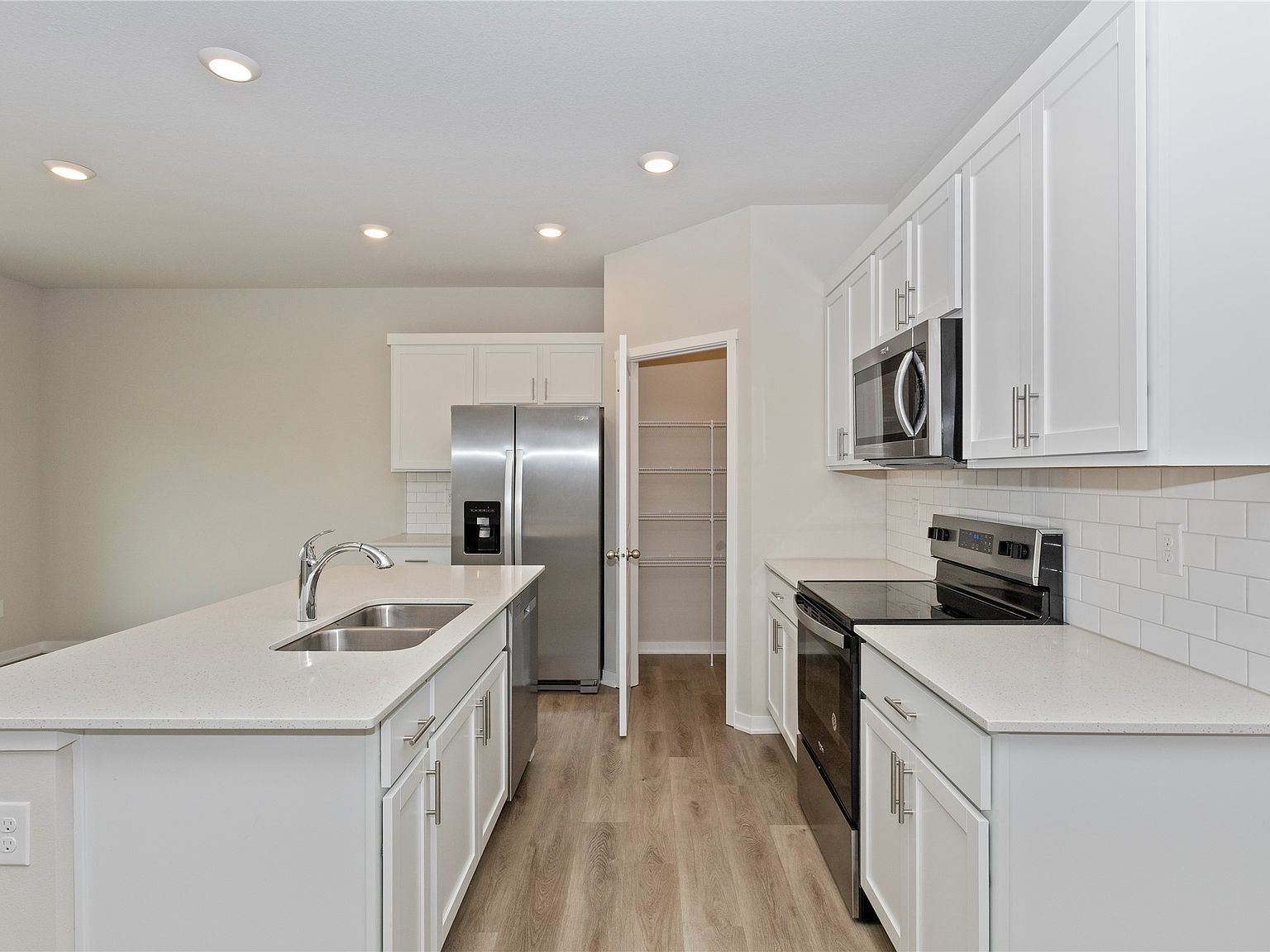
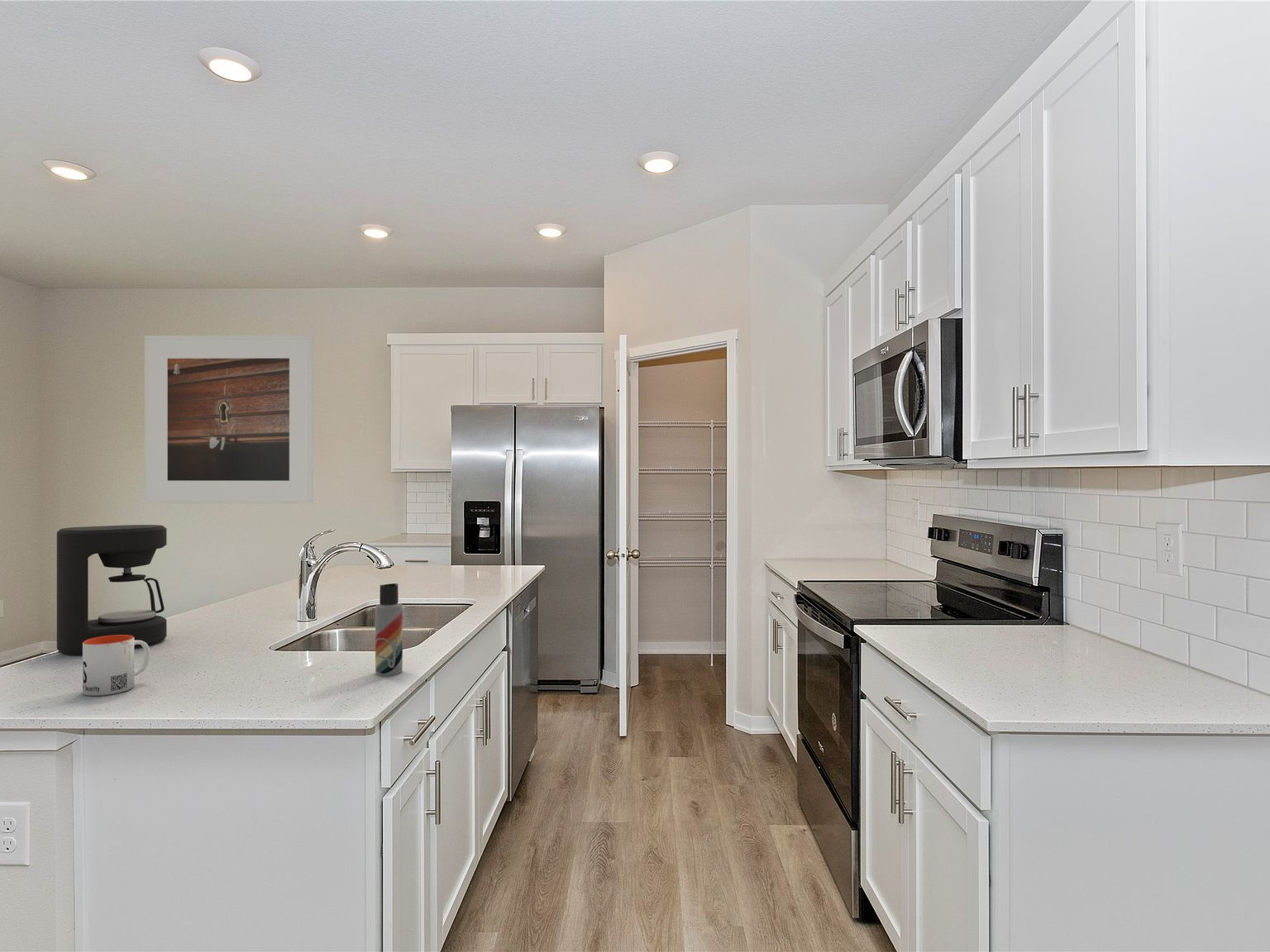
+ coffee maker (113, 581)
+ lotion bottle (389, 628)
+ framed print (228, 419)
+ mug (118, 662)
